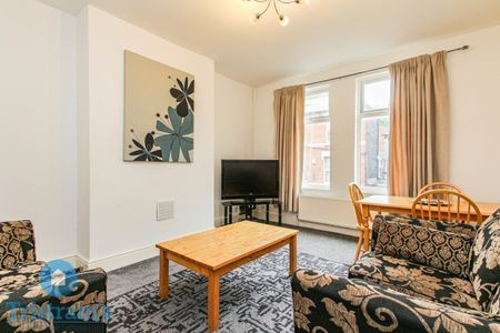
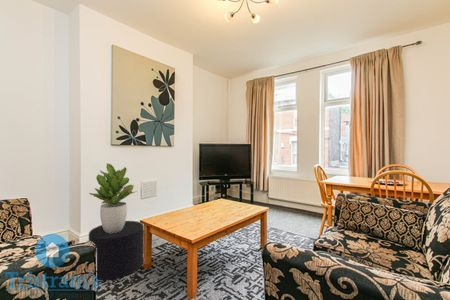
+ stool (117, 247)
+ potted plant (115, 196)
